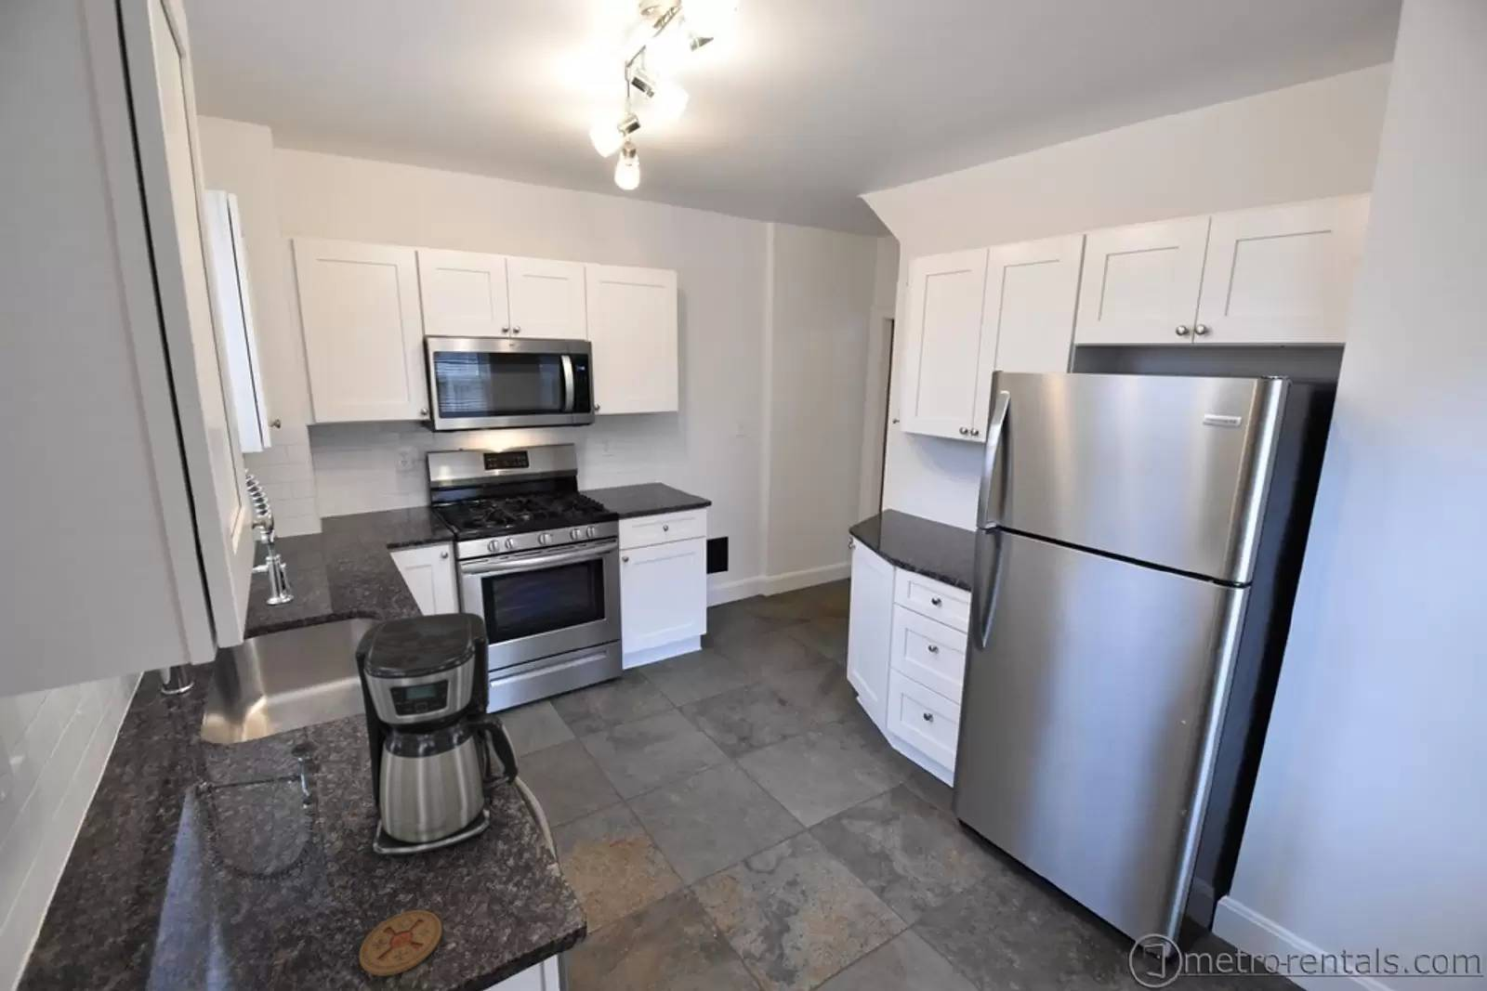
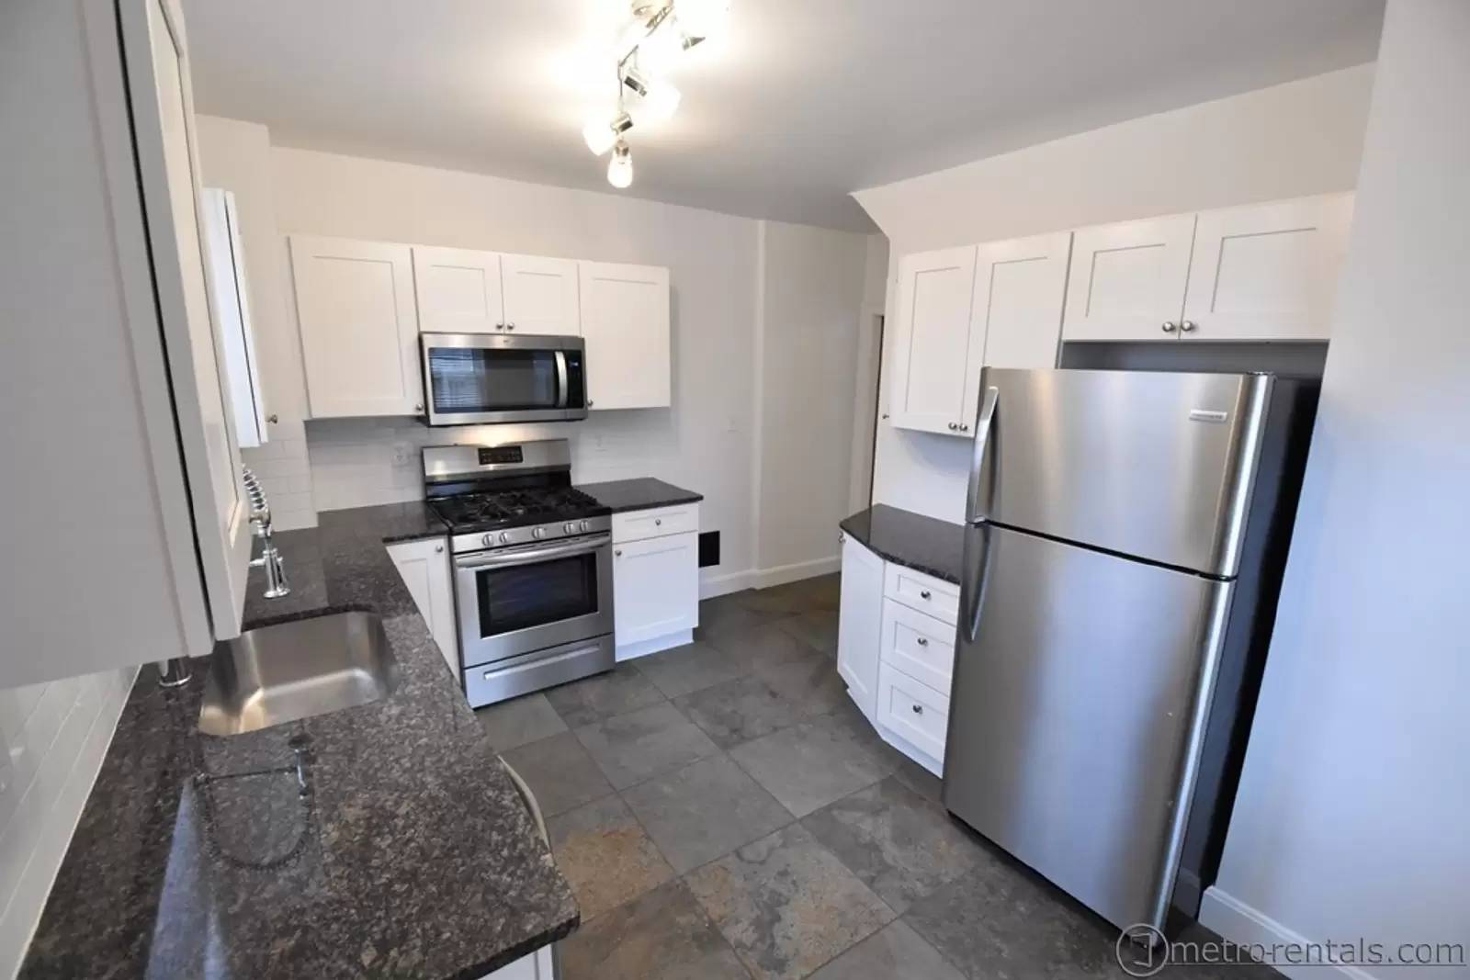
- coffee maker (447, 710)
- coaster (402, 941)
